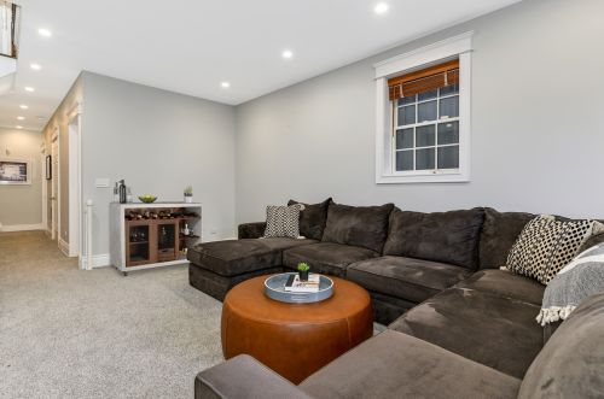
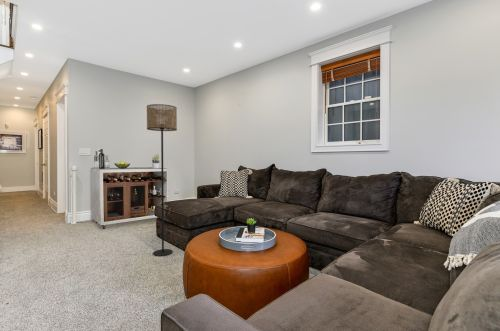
+ floor lamp (162, 180)
